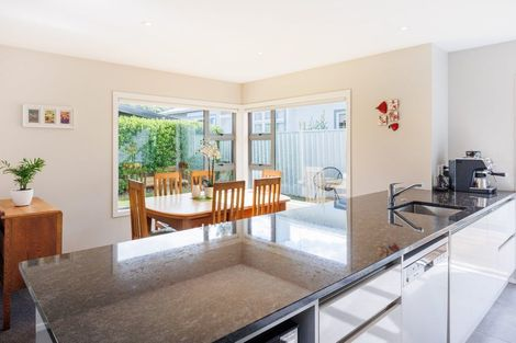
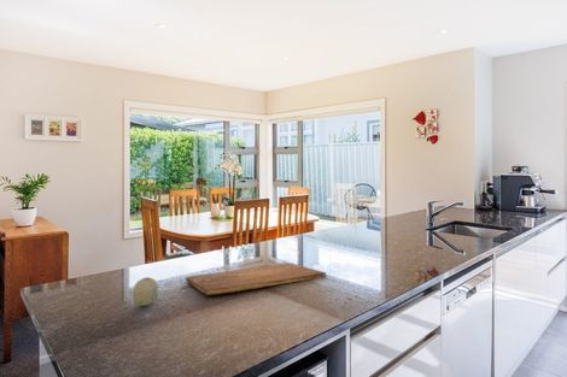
+ fruit (145, 291)
+ cutting board (256, 276)
